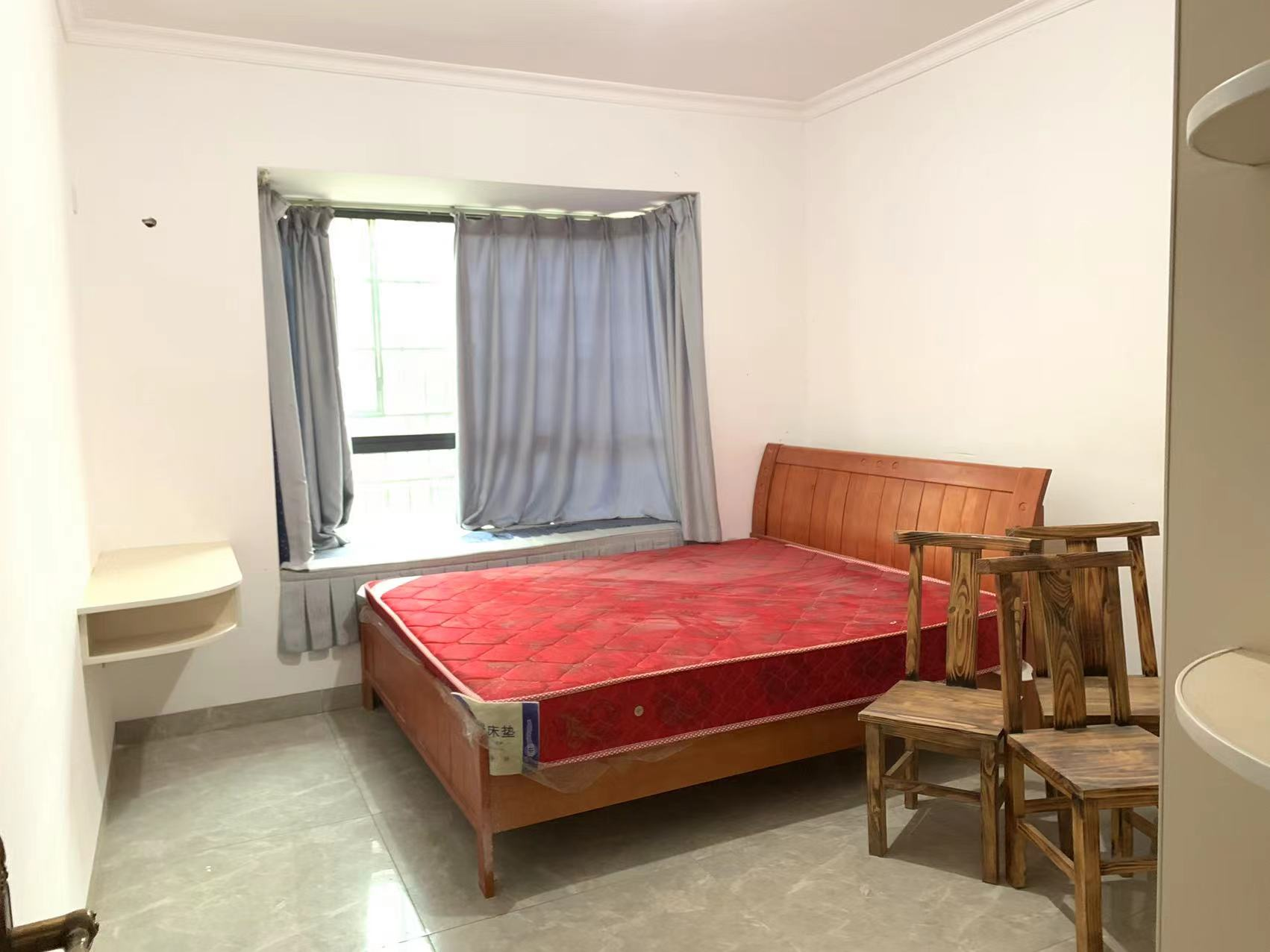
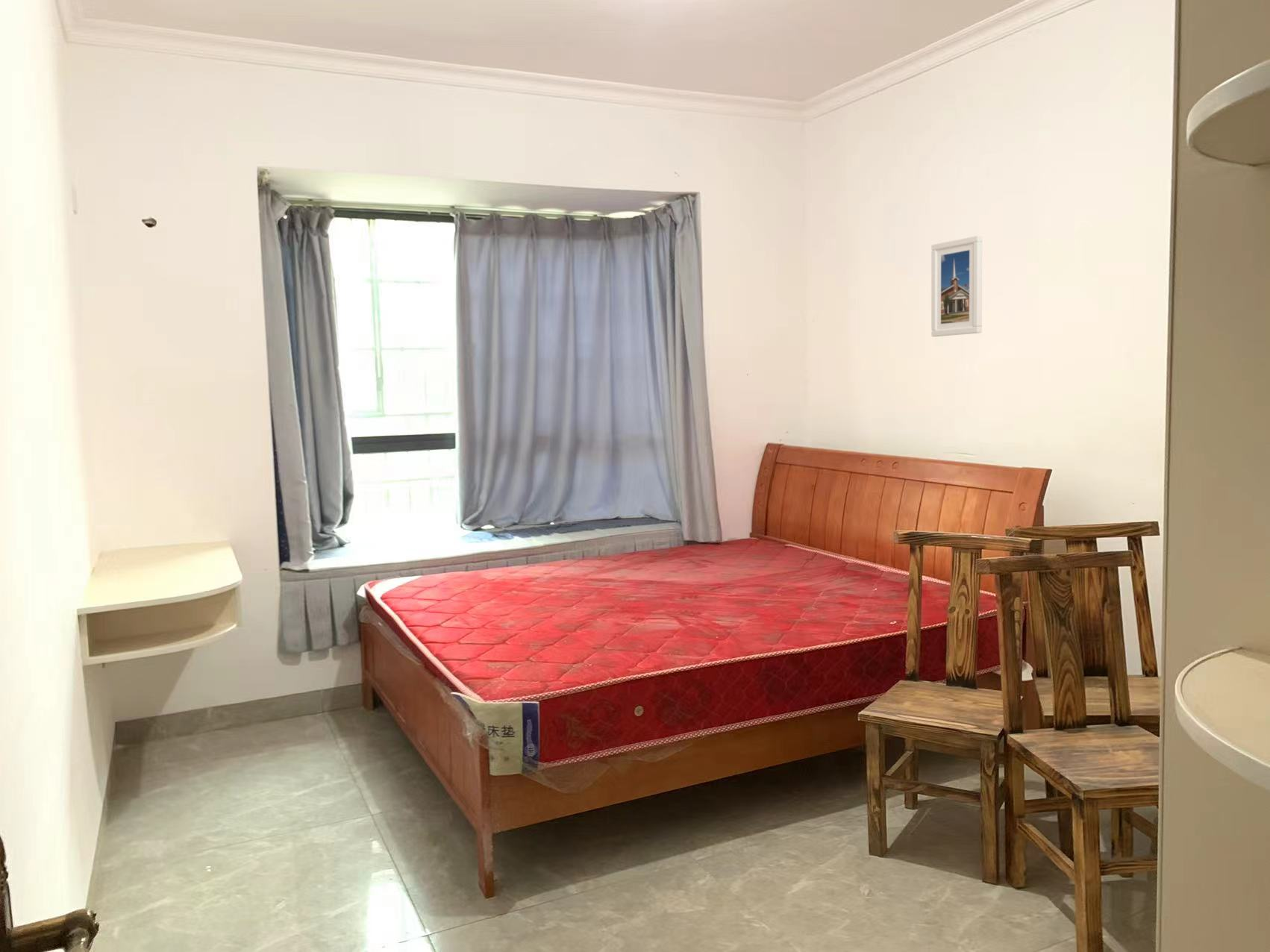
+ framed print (956, 287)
